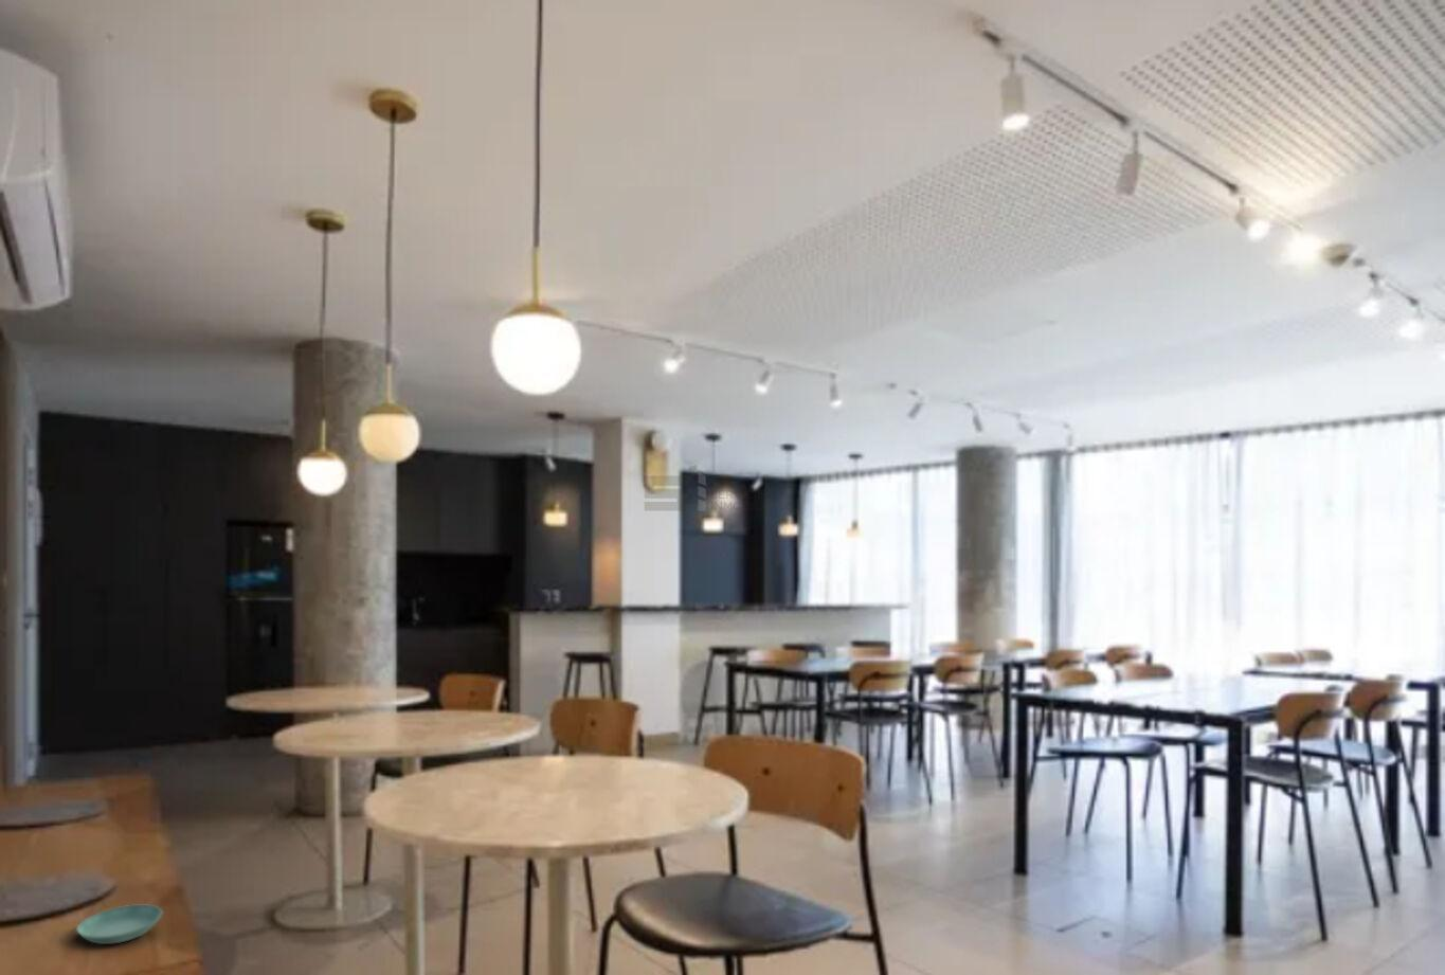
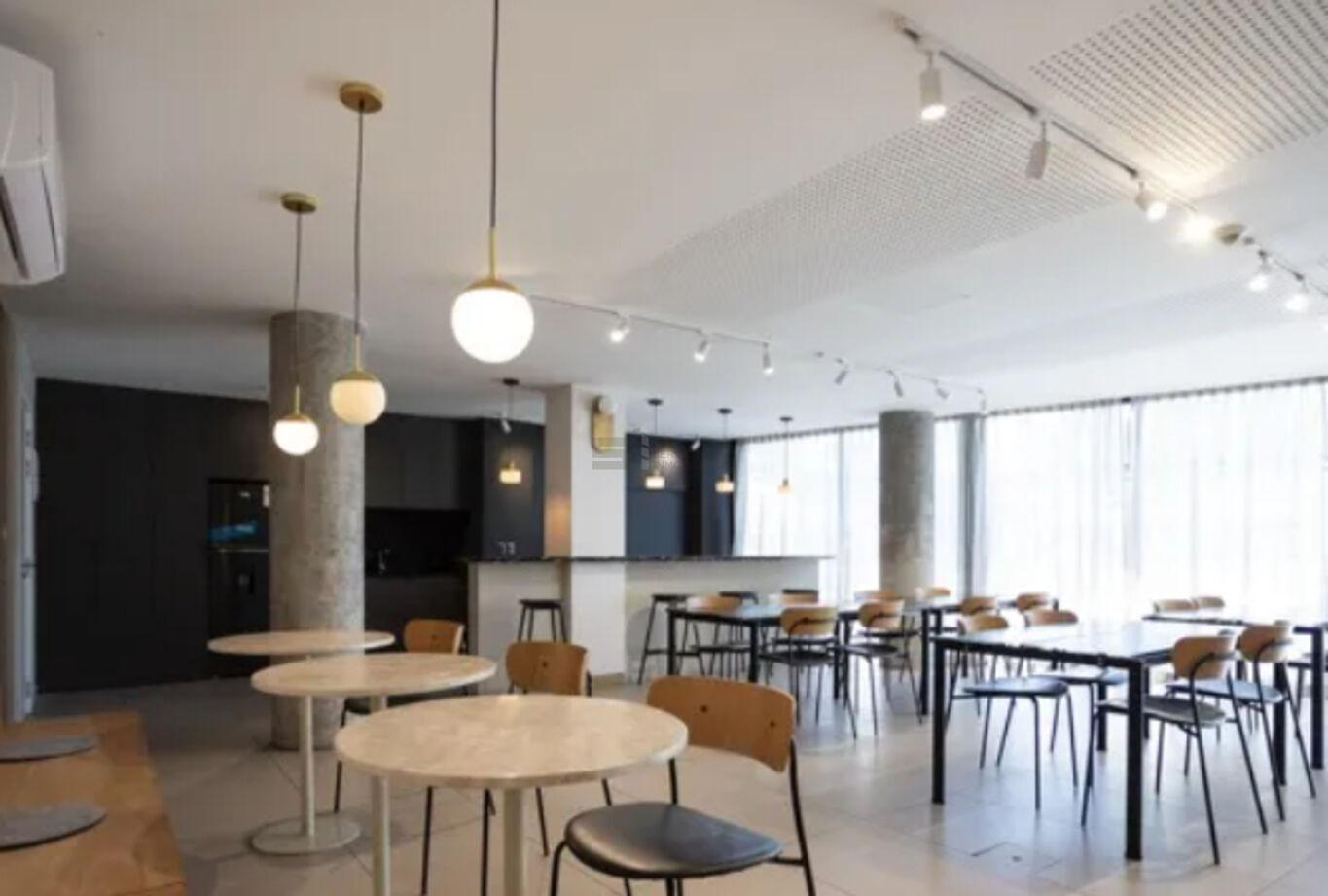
- saucer (120, 925)
